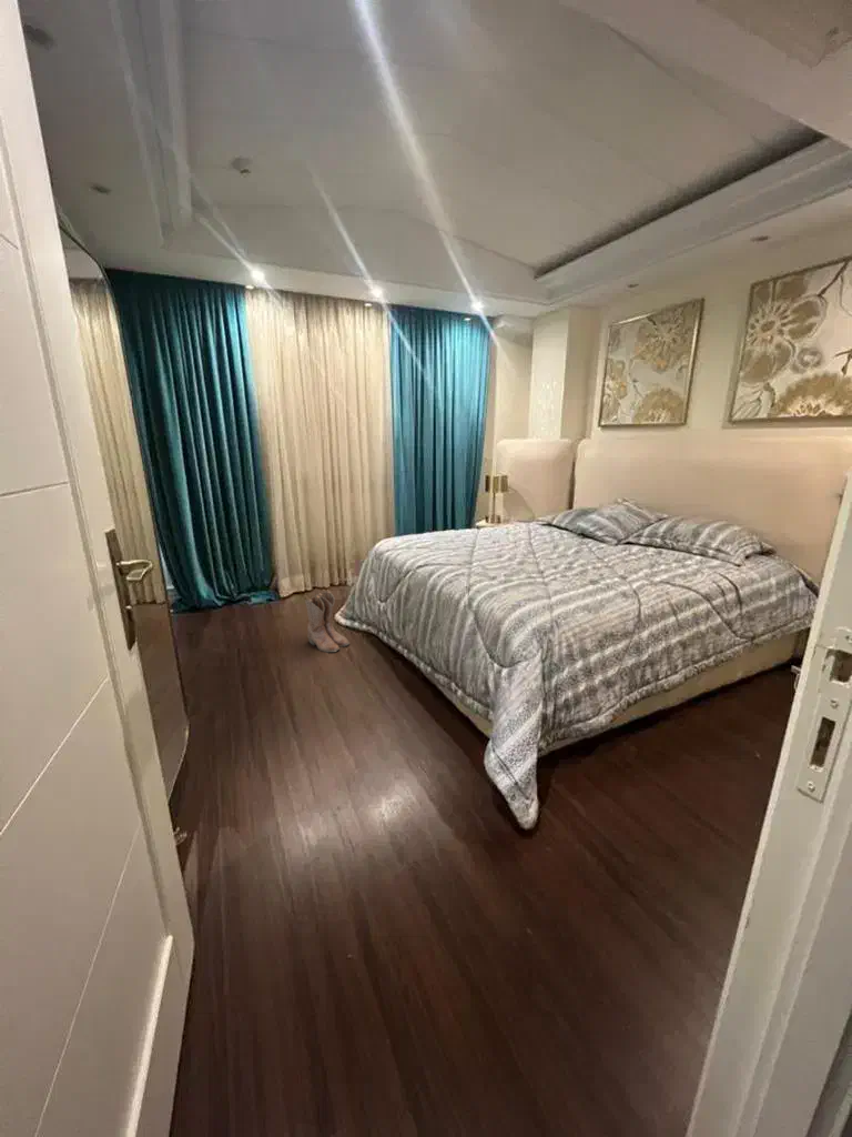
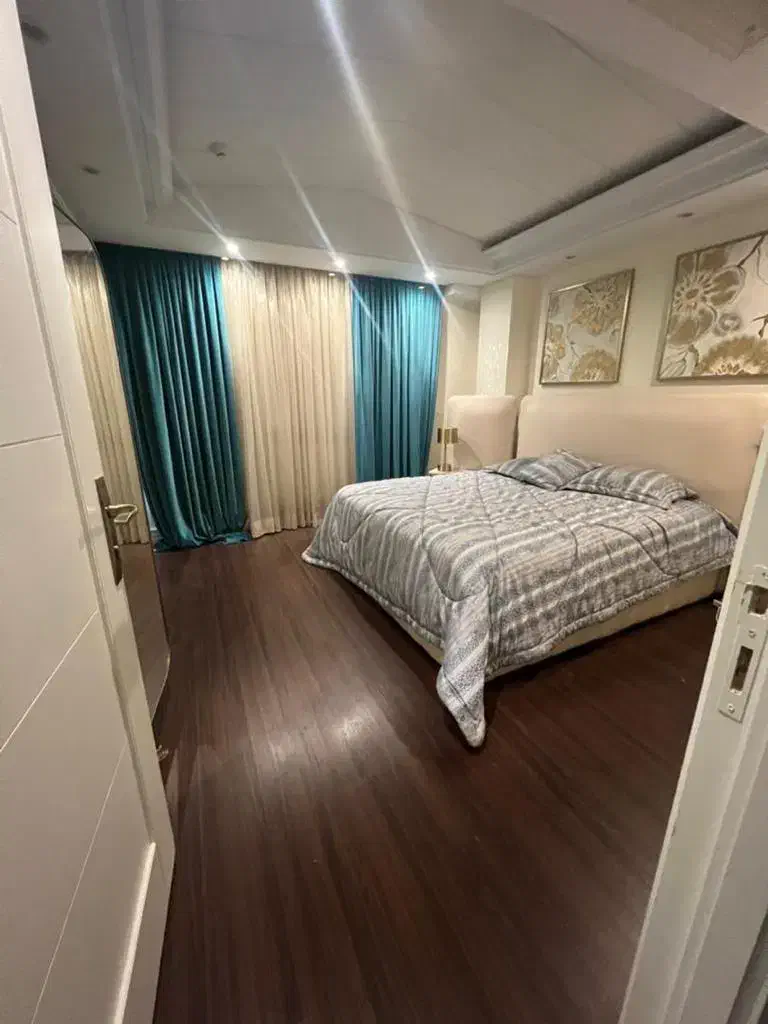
- boots (326, 620)
